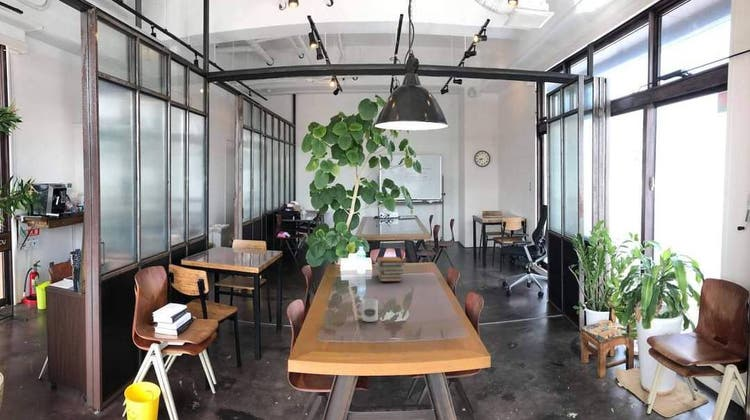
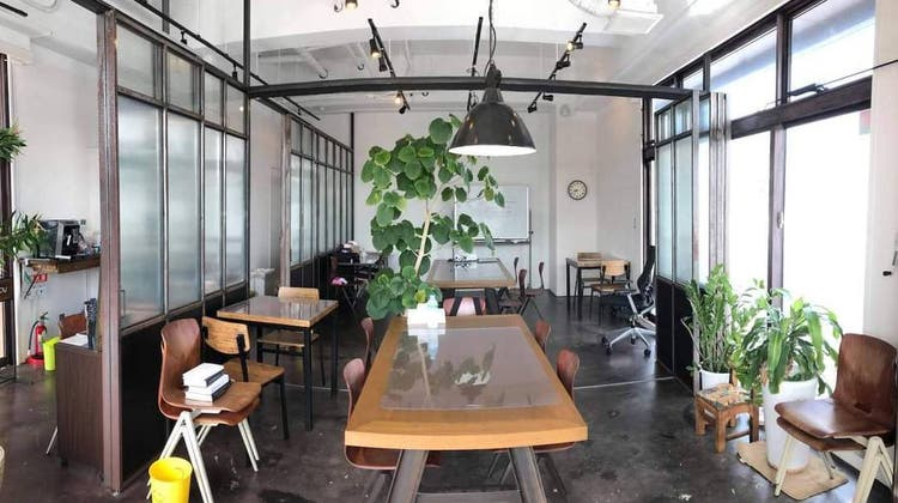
- mug (366, 310)
- book stack (389, 268)
